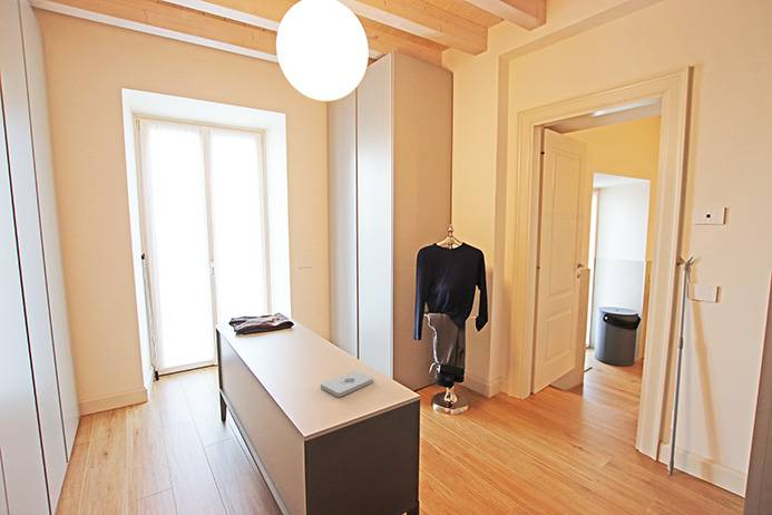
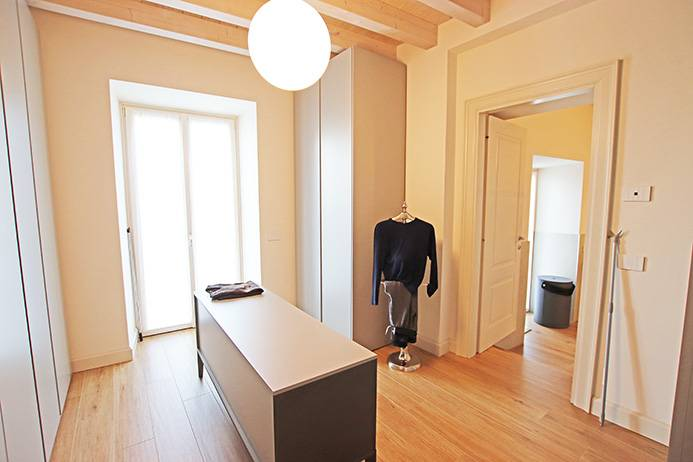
- notepad (348, 382)
